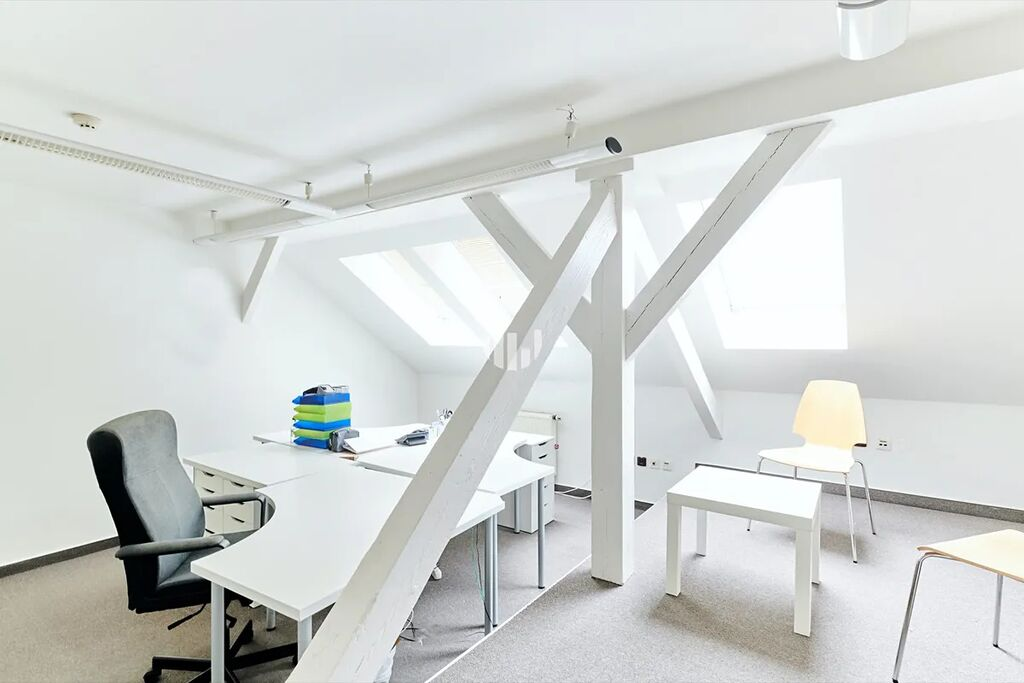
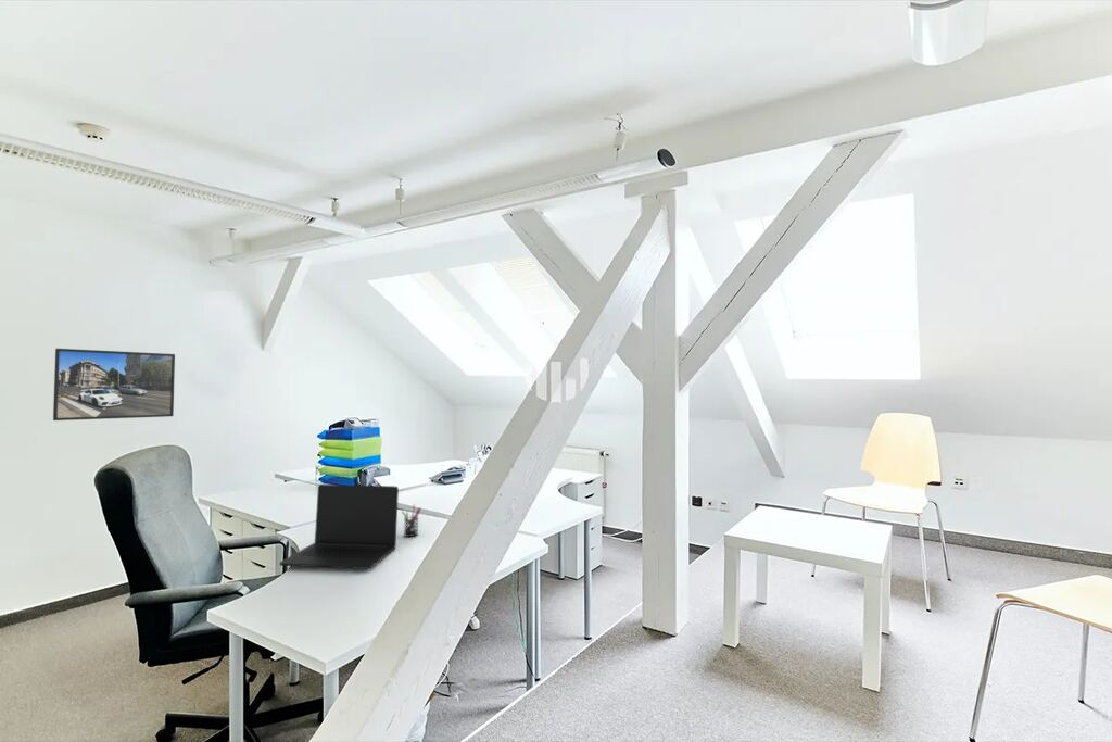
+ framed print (118, 385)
+ pen holder (409, 519)
+ laptop (342, 524)
